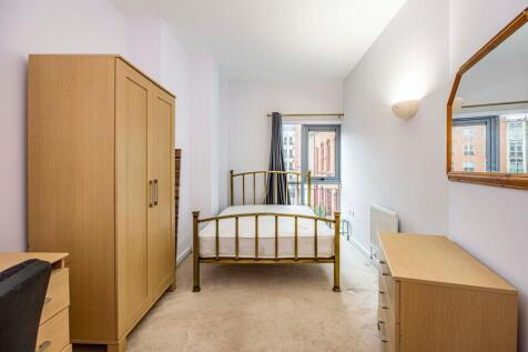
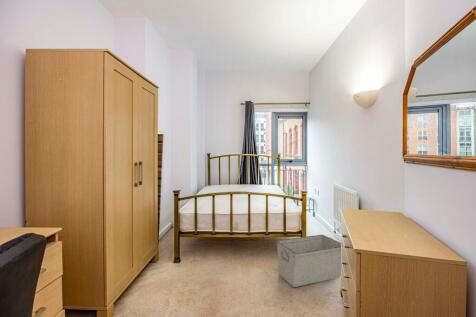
+ storage bin (310, 259)
